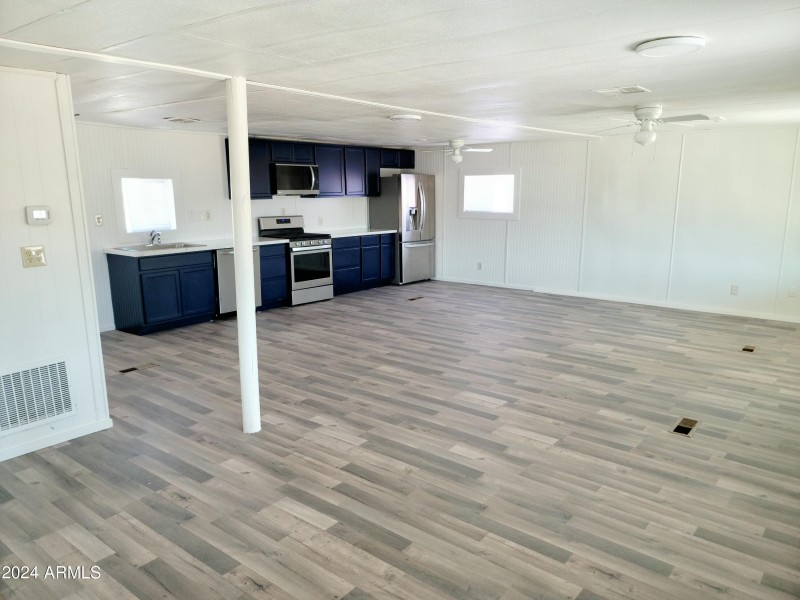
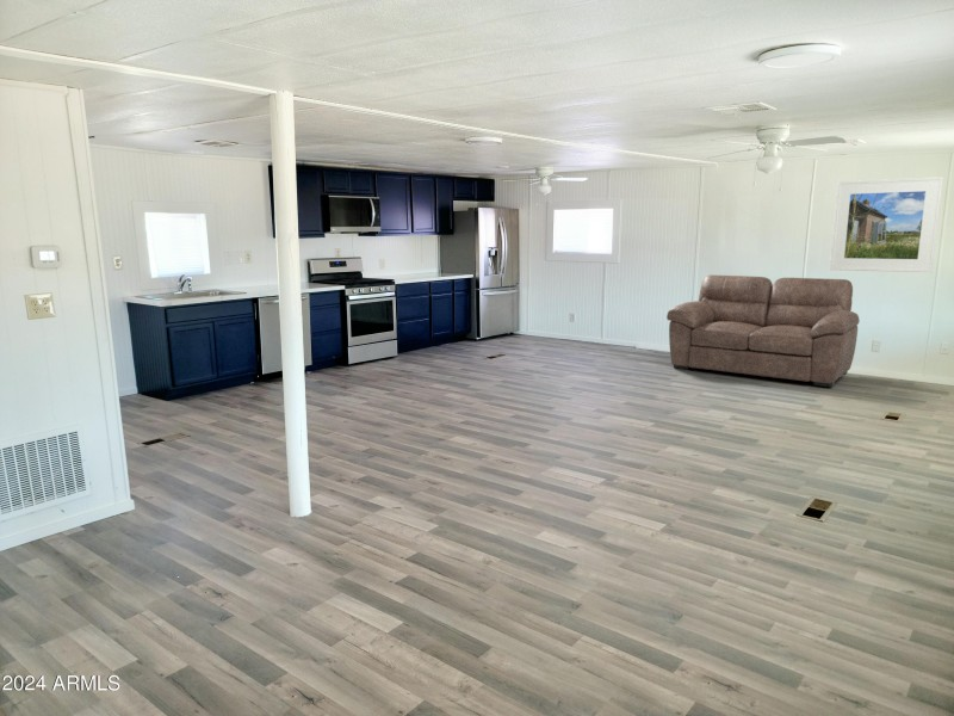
+ sofa (761, 325)
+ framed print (882, 226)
